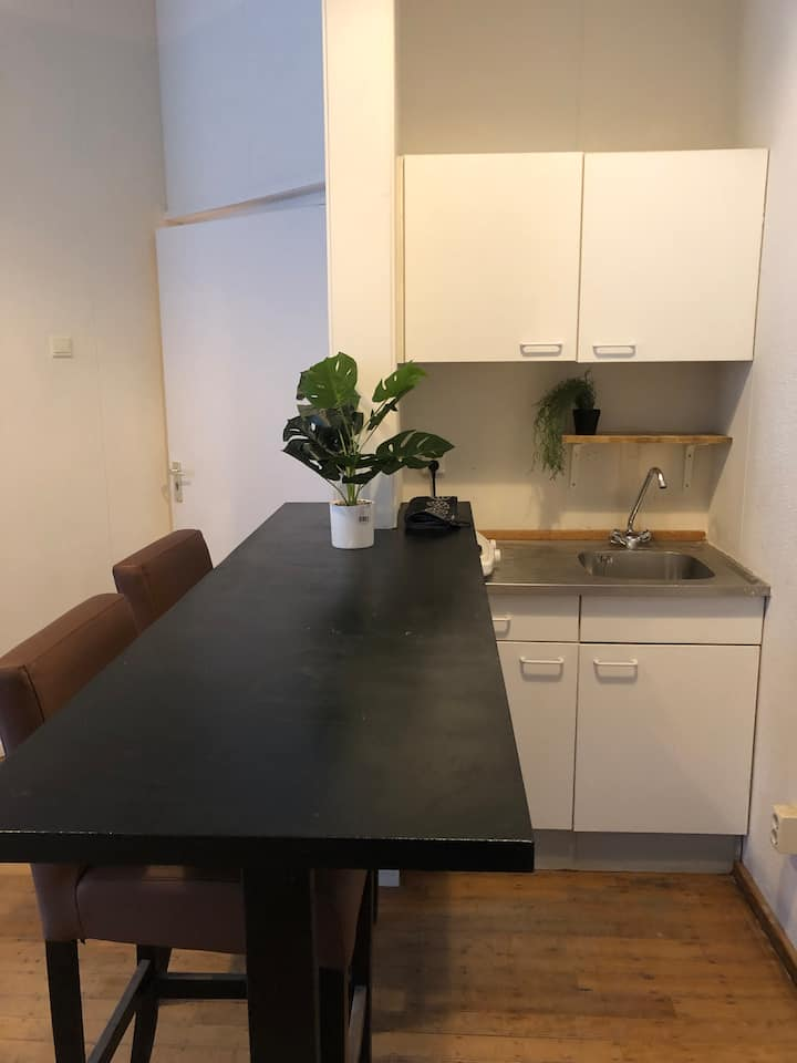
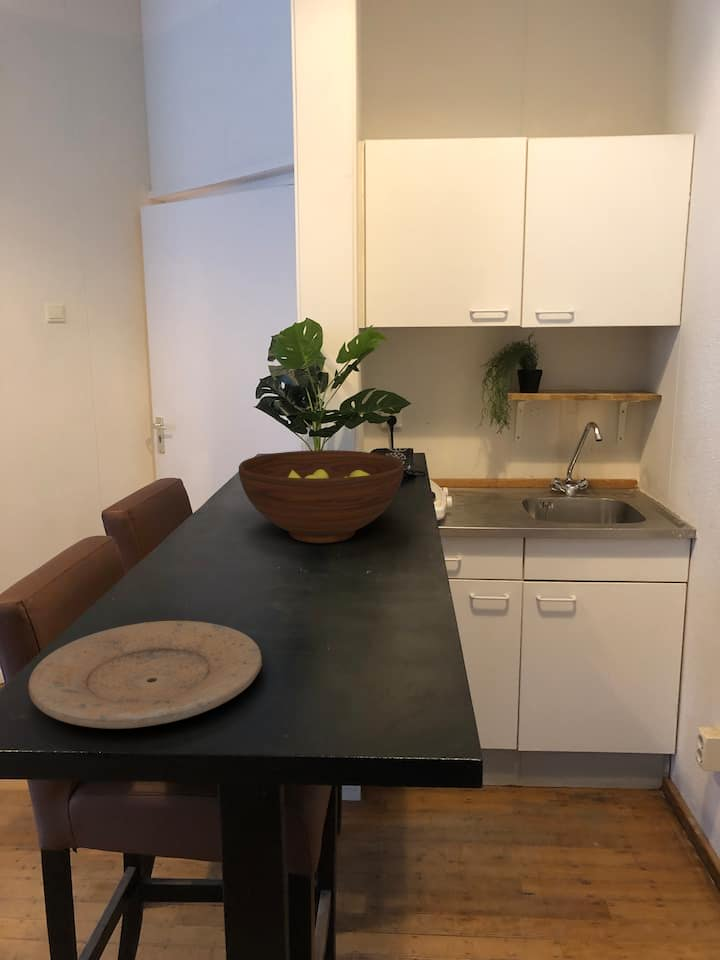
+ fruit bowl (322, 500)
+ plate (150, 675)
